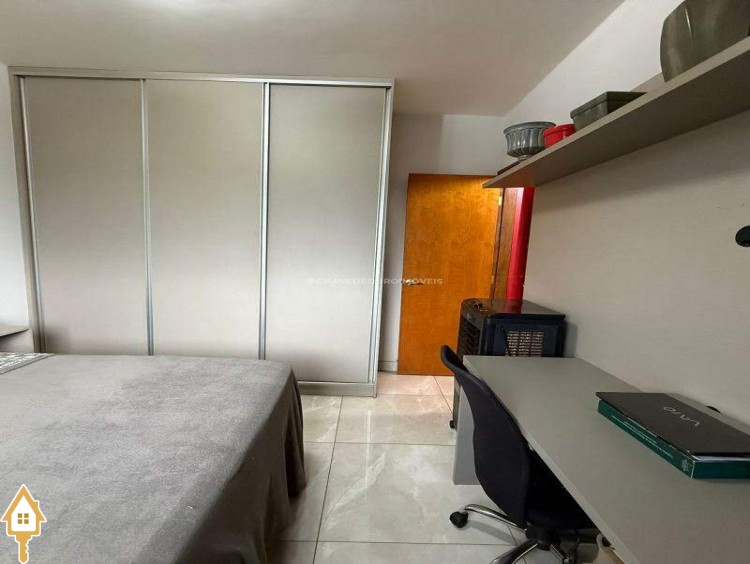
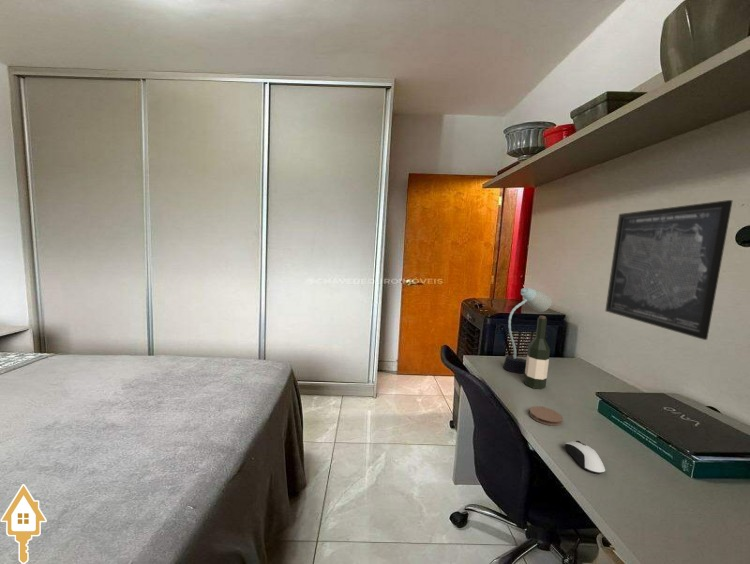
+ computer mouse (585, 453)
+ wall art (656, 266)
+ desk lamp (511, 332)
+ coaster (545, 415)
+ wine bottle (538, 351)
